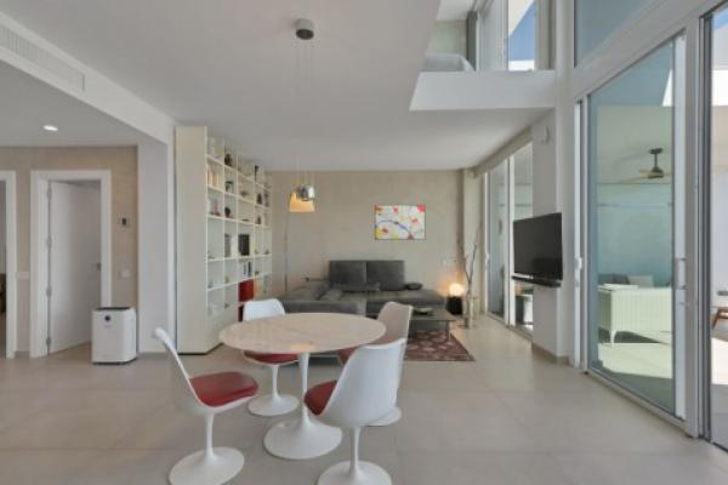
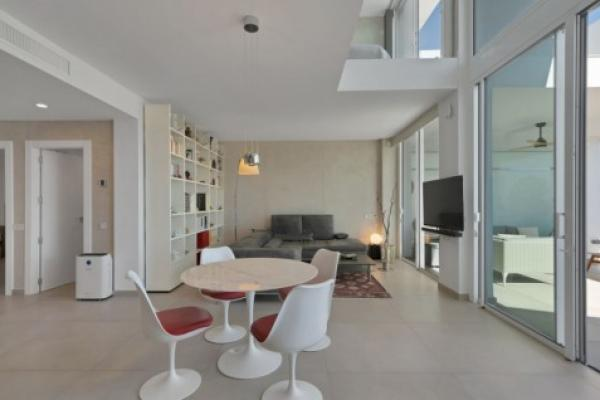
- wall art (399, 222)
